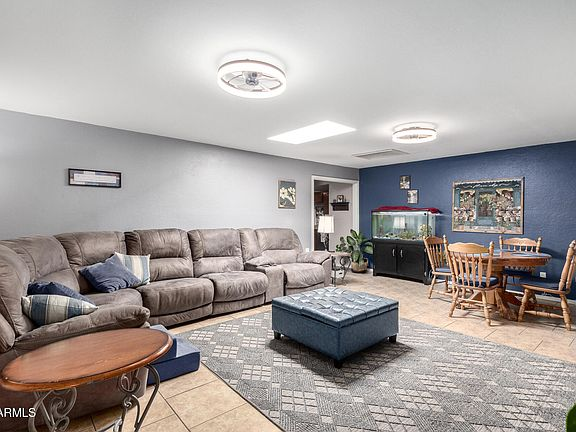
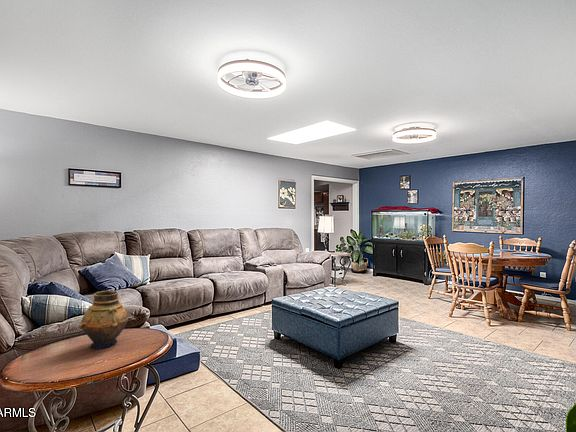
+ vase (106, 318)
